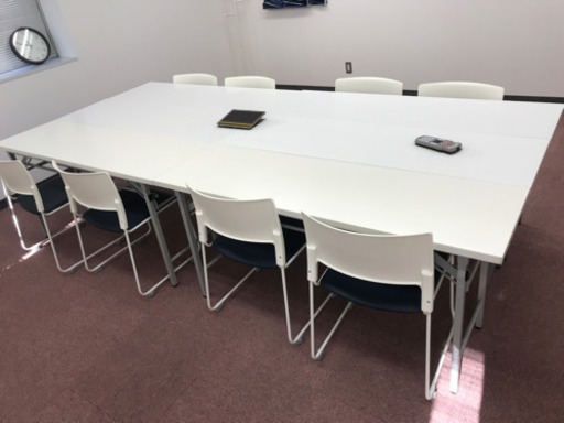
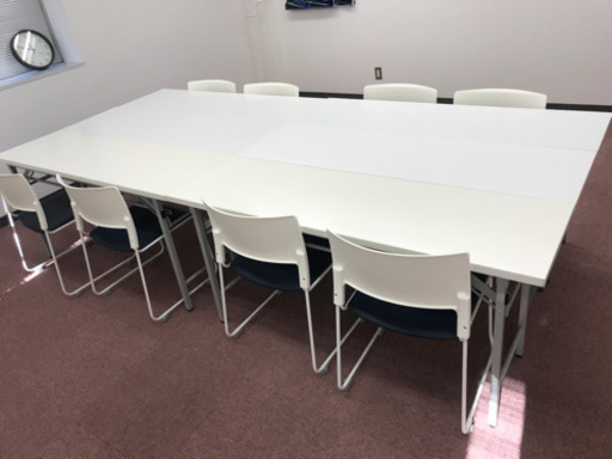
- notepad (240, 118)
- remote control (436, 143)
